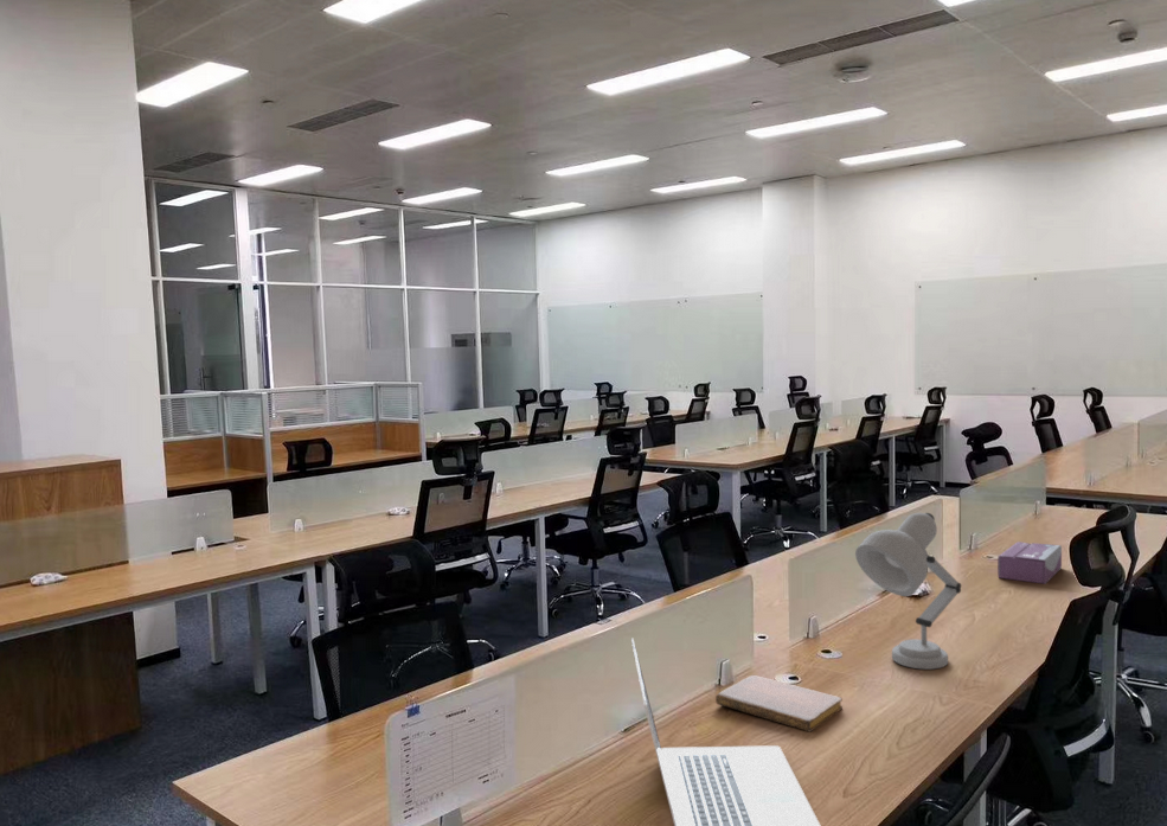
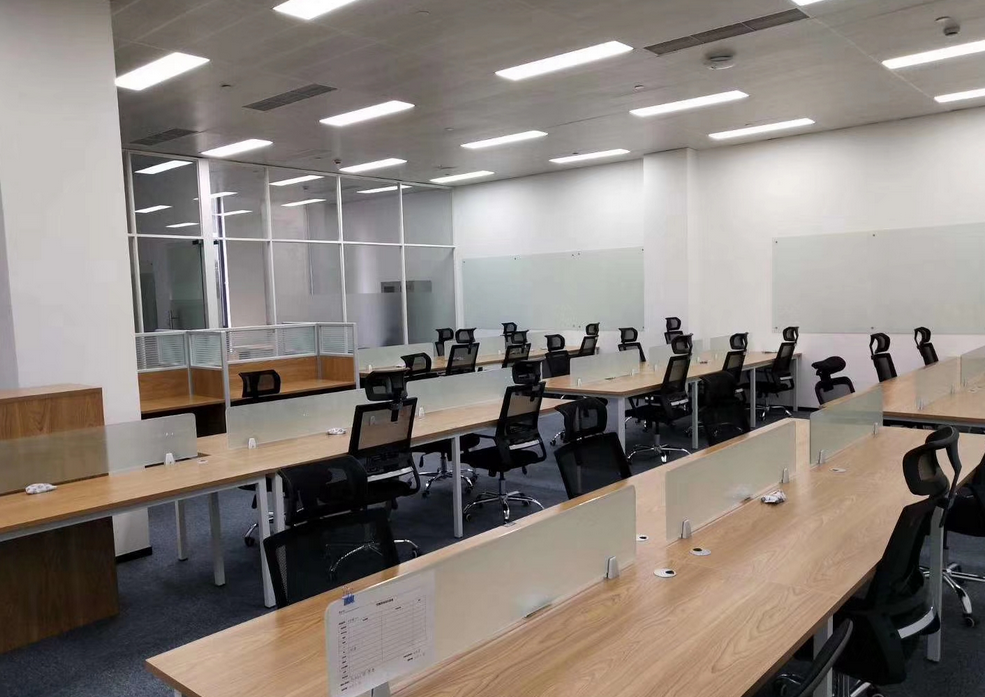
- tissue box (1030, 561)
- notebook (778, 700)
- laptop (719, 747)
- desk lamp (911, 589)
